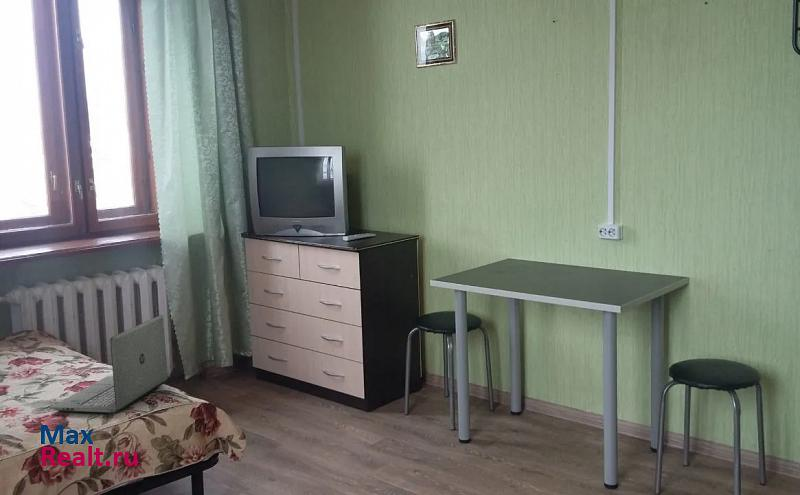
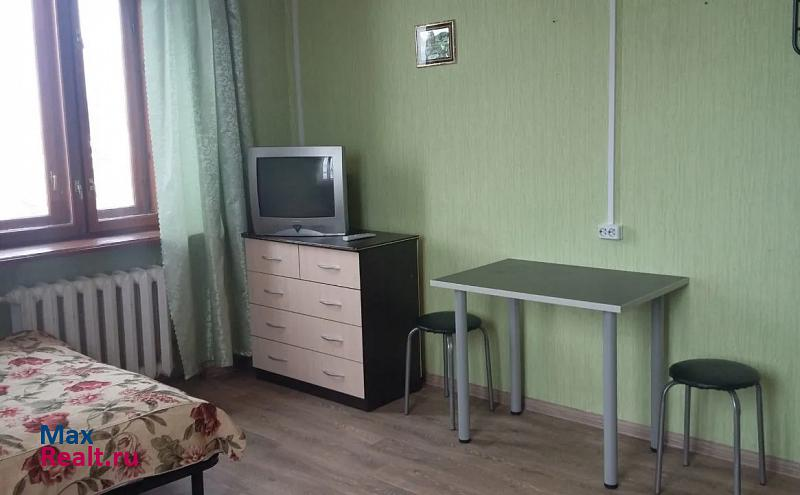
- laptop (112, 361)
